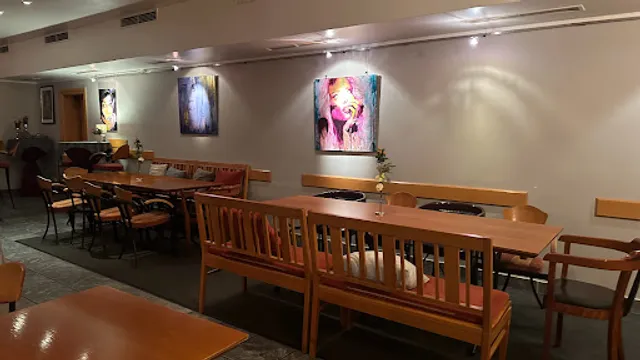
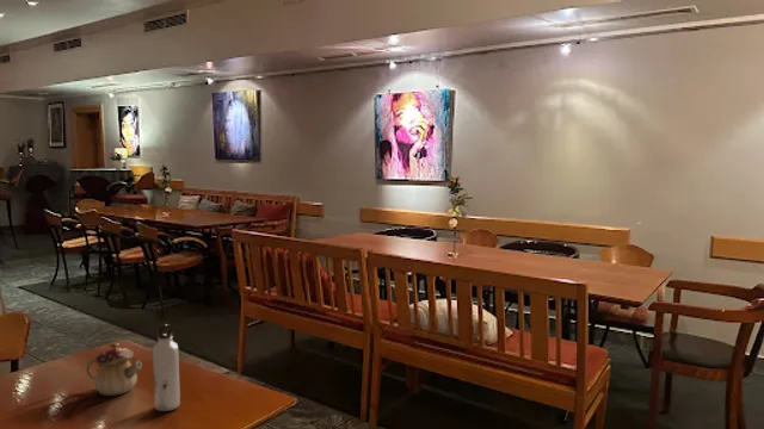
+ teapot (112, 366)
+ water bottle (166, 366)
